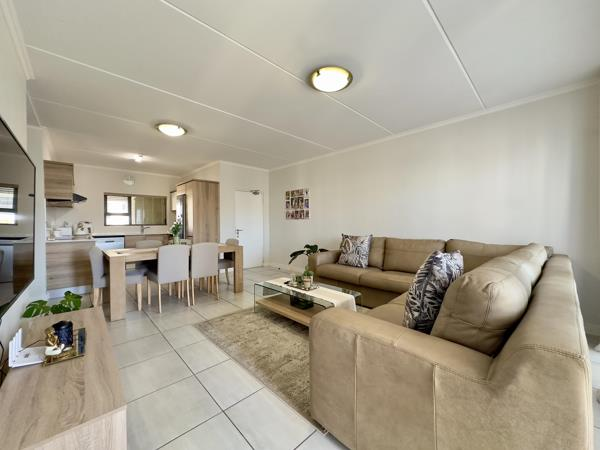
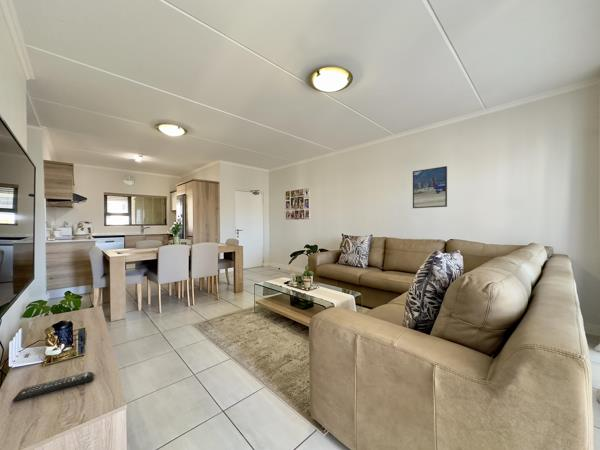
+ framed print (429, 188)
+ remote control (56, 385)
